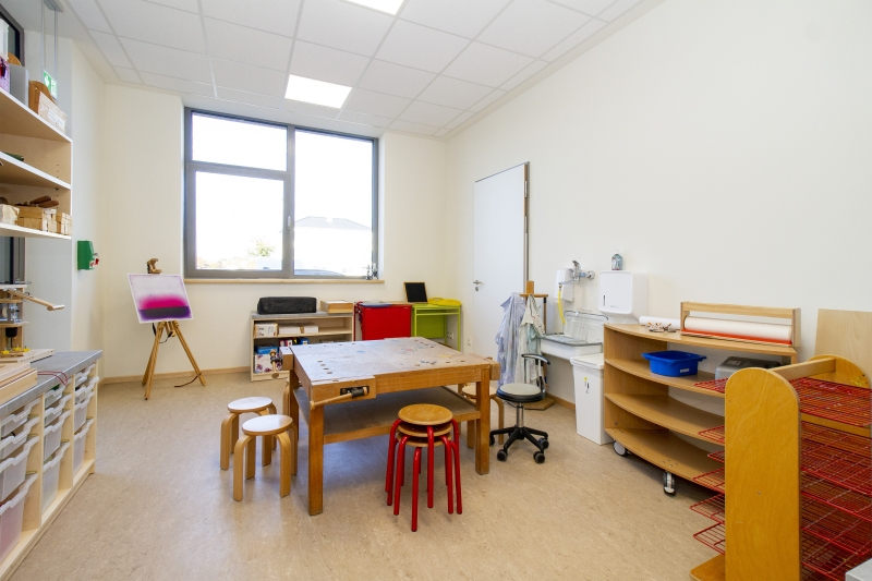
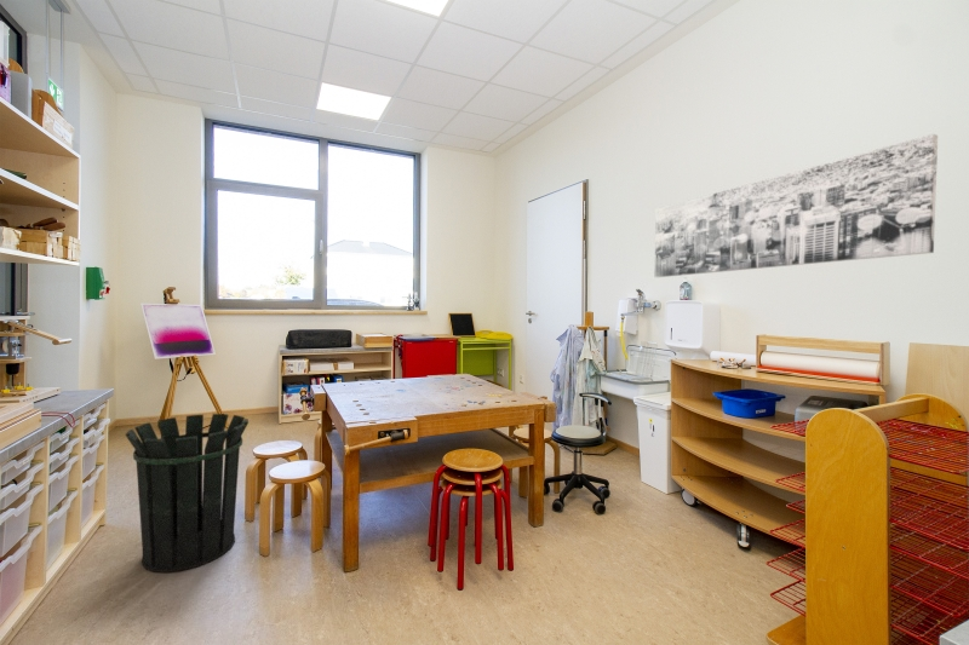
+ waste bin (190, 486)
+ wall art (758, 225)
